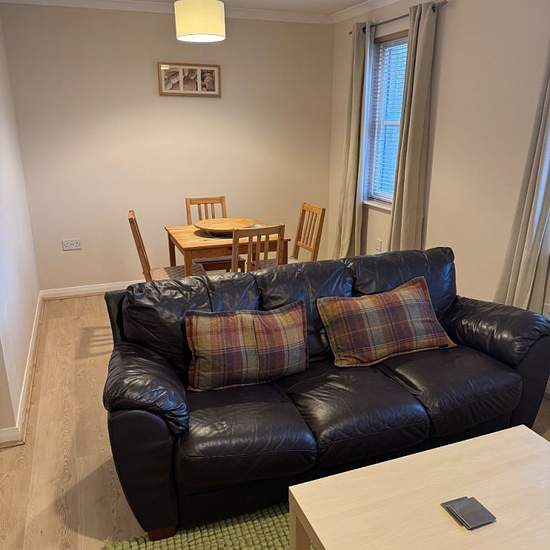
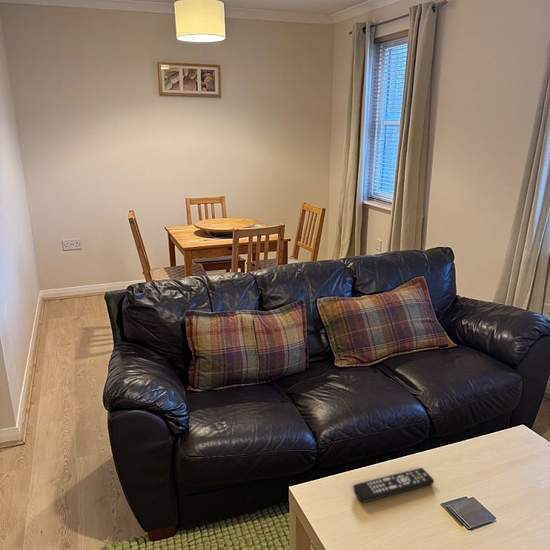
+ remote control (393, 485)
